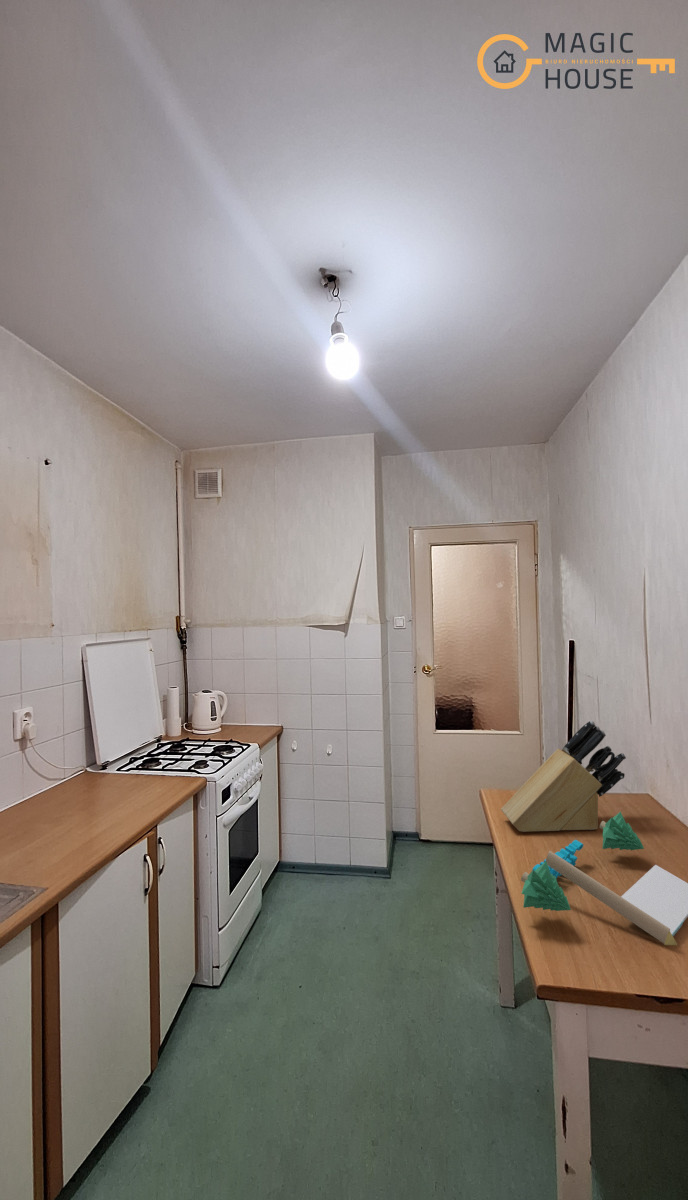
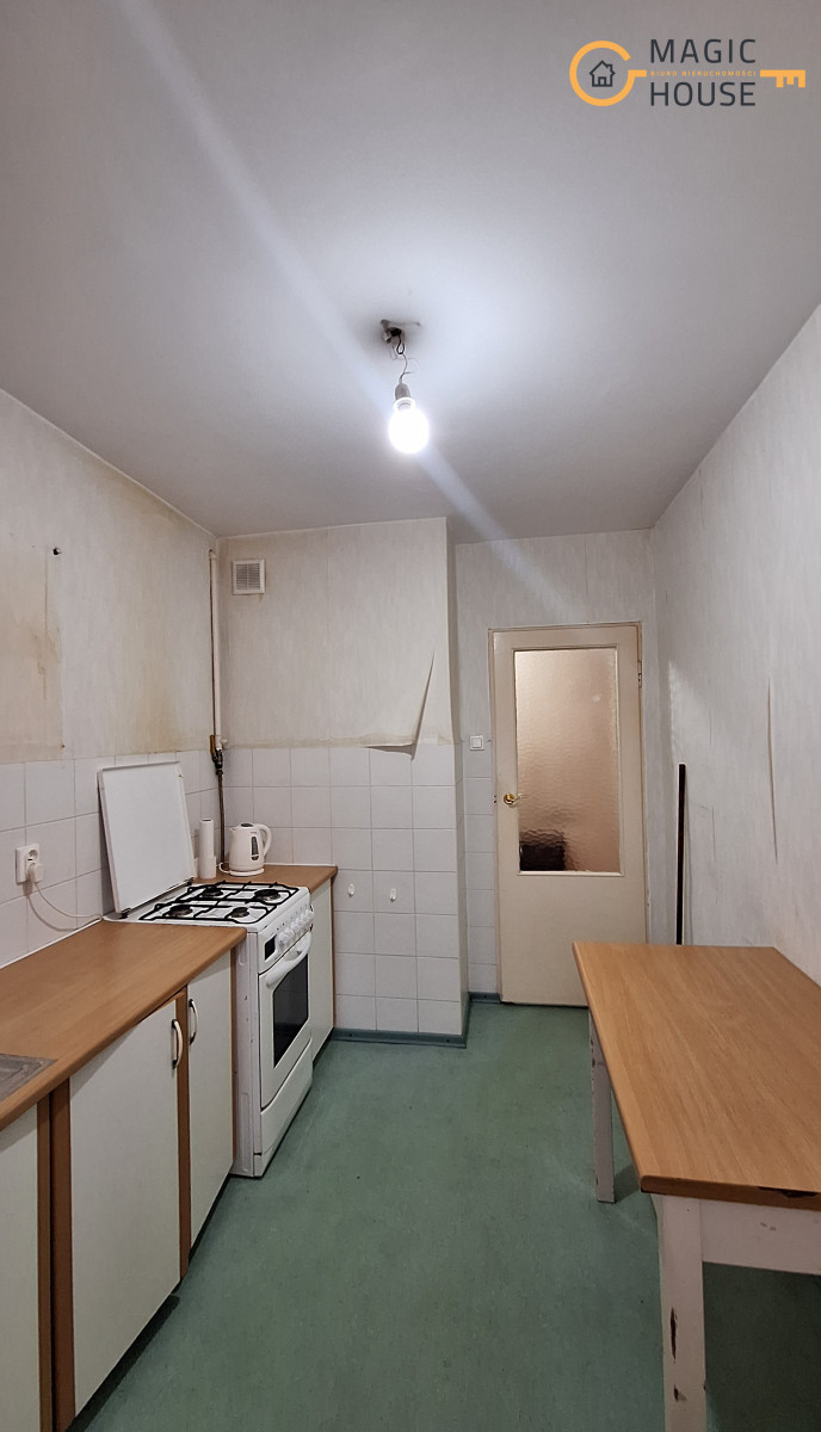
- knife block (562, 773)
- rolling papers (606, 887)
